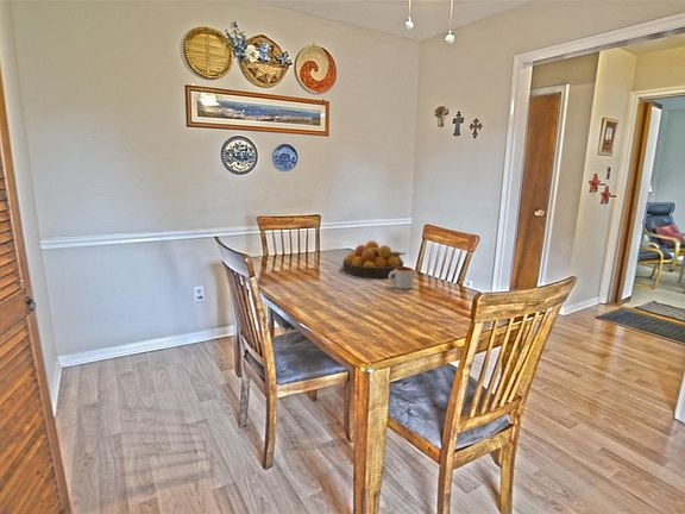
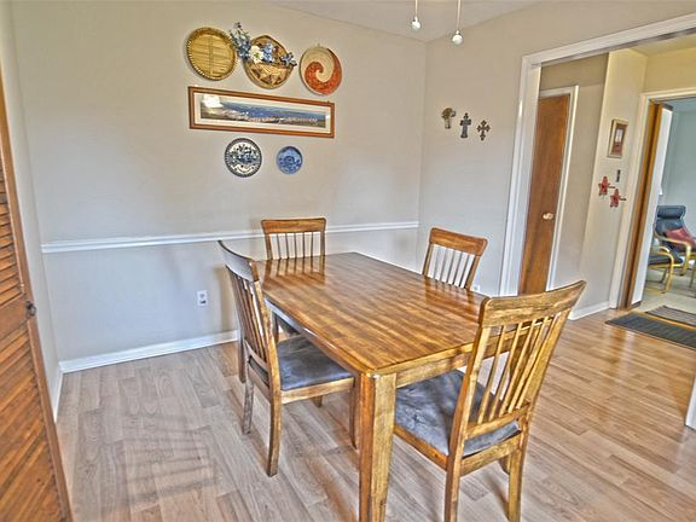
- fruit bowl (372, 257)
- mug (400, 277)
